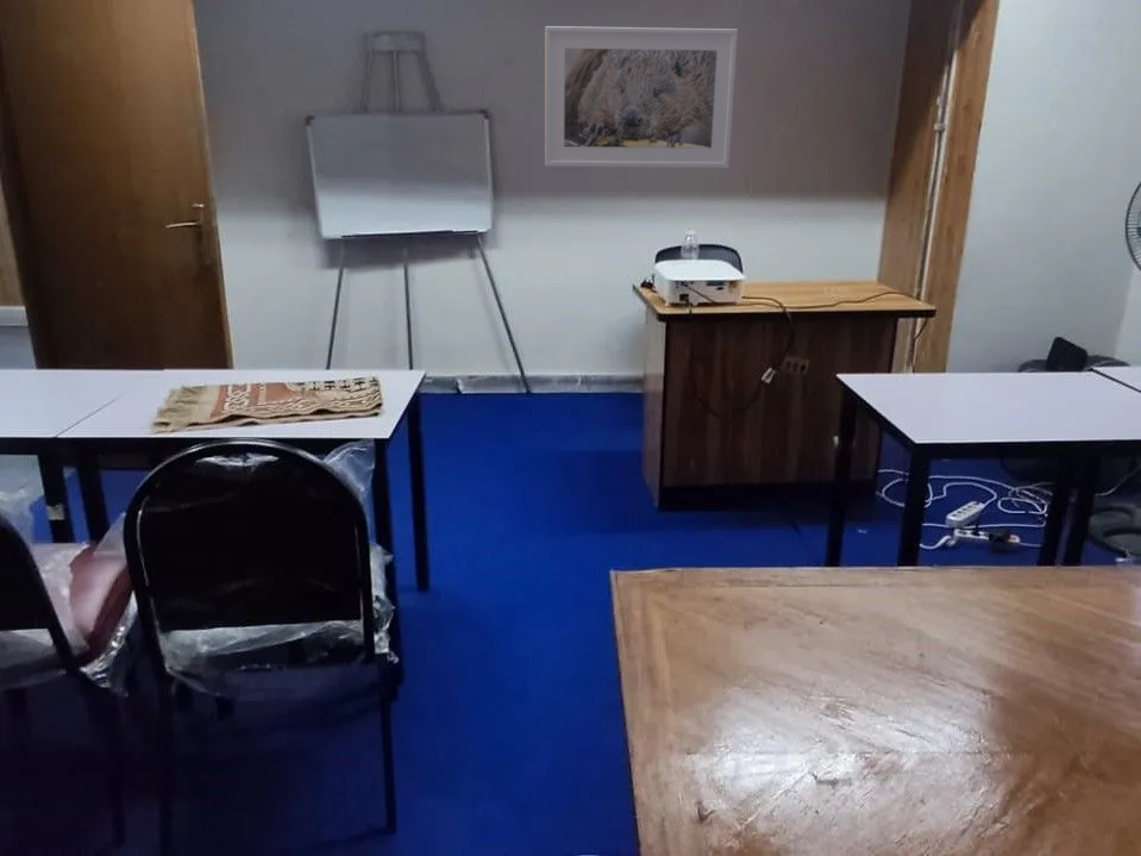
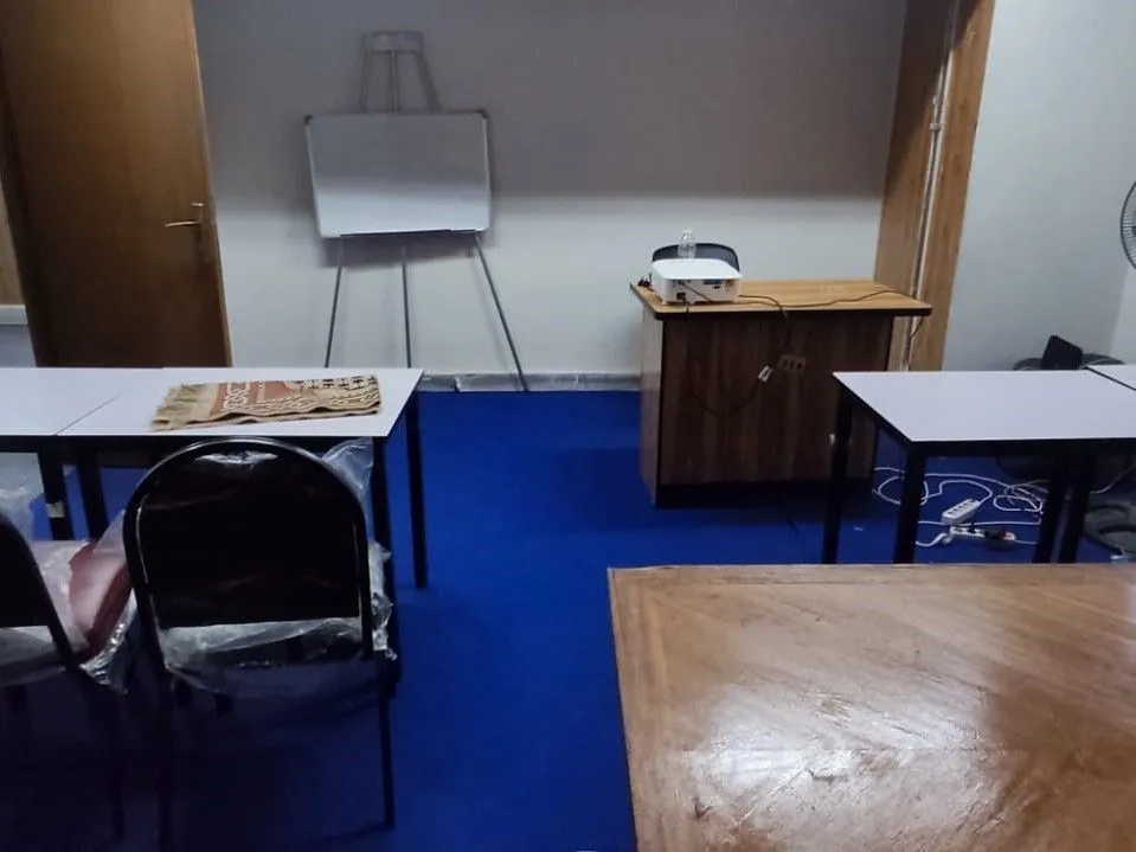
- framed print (639, 99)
